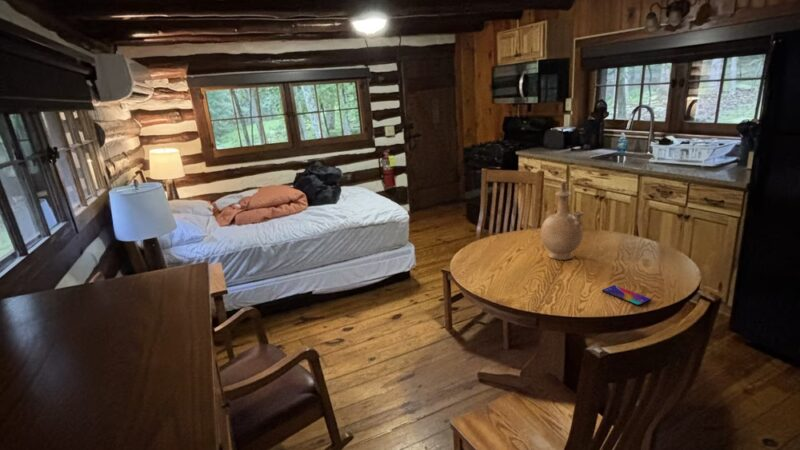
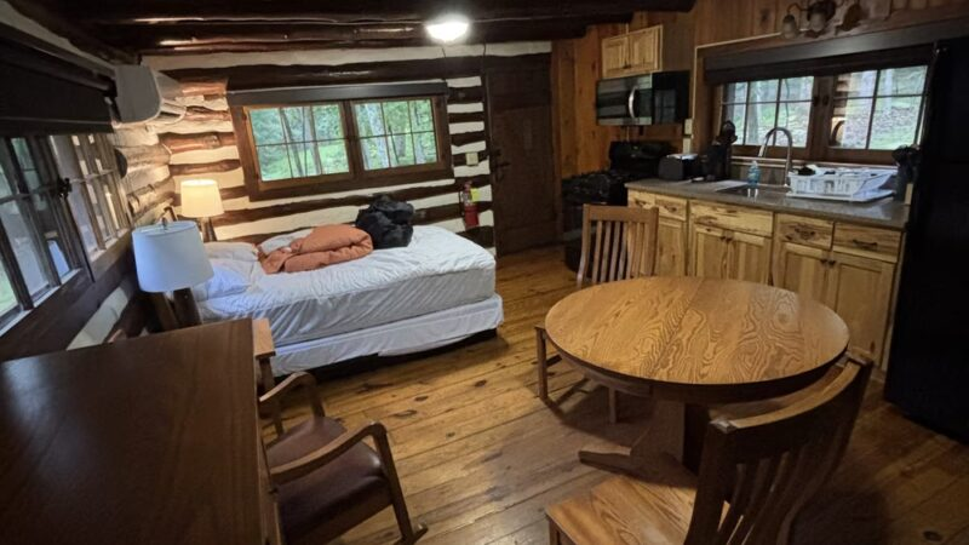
- smartphone (625, 294)
- vase (562, 219)
